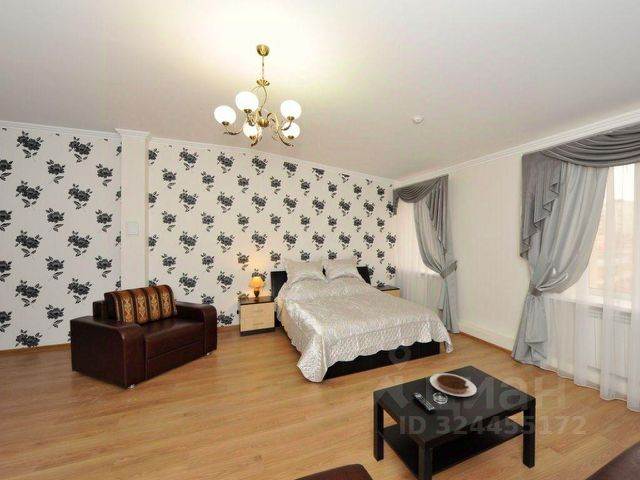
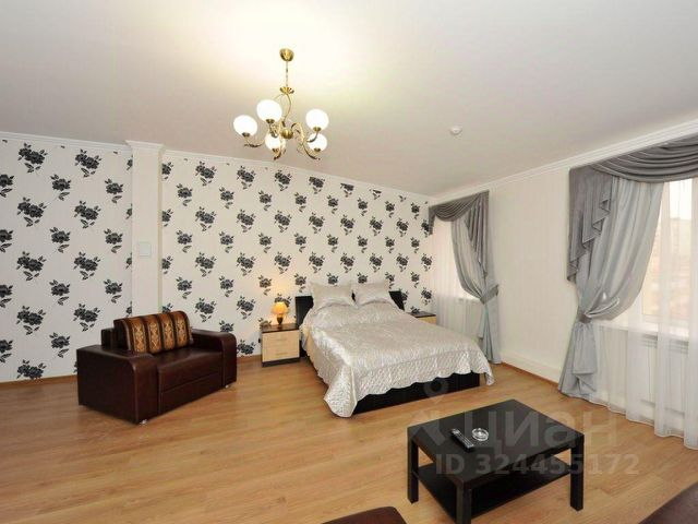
- chocolate tart (452, 384)
